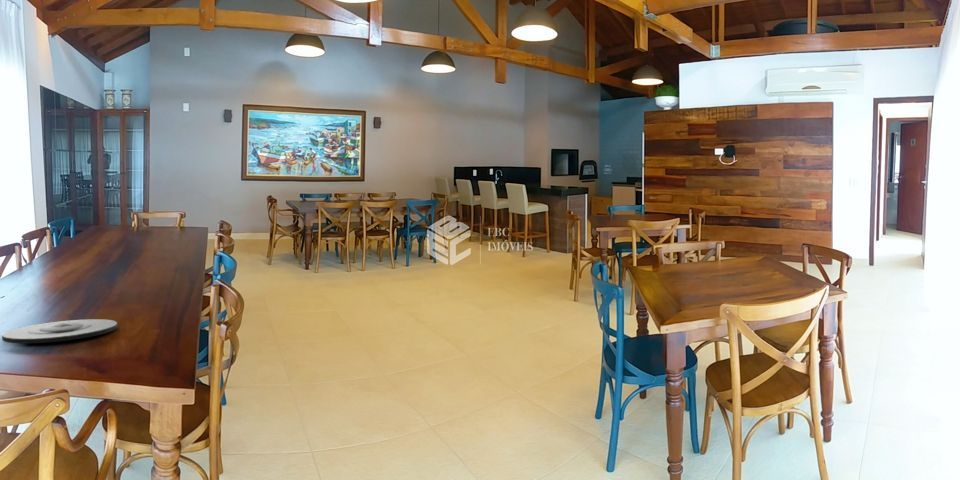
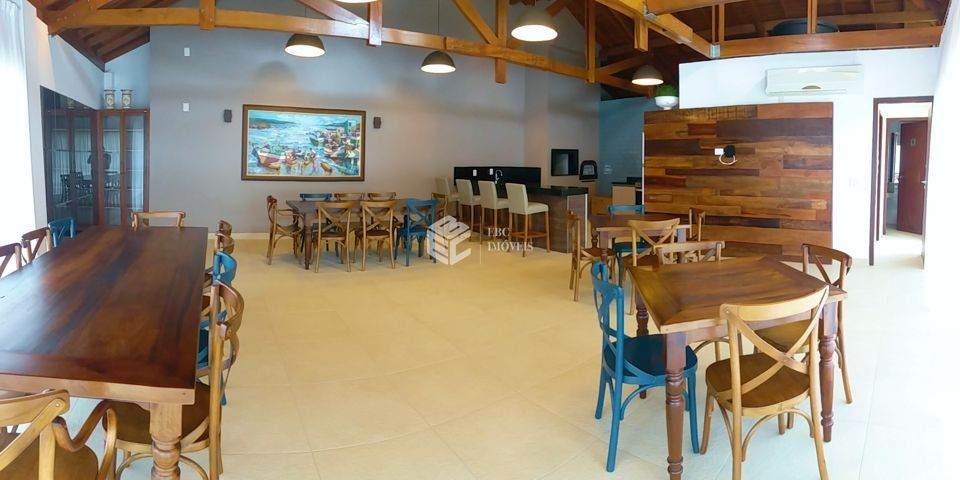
- plate (62, 327)
